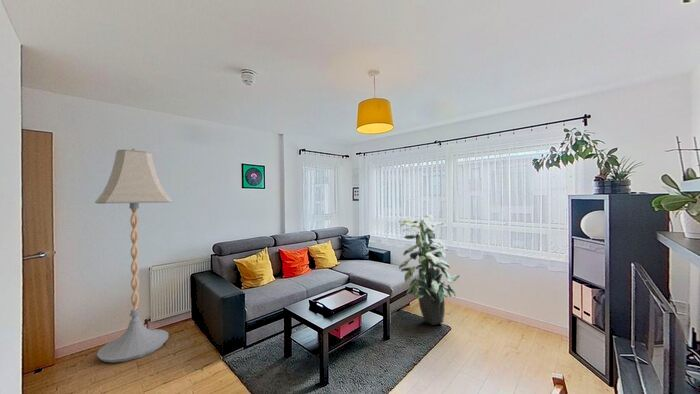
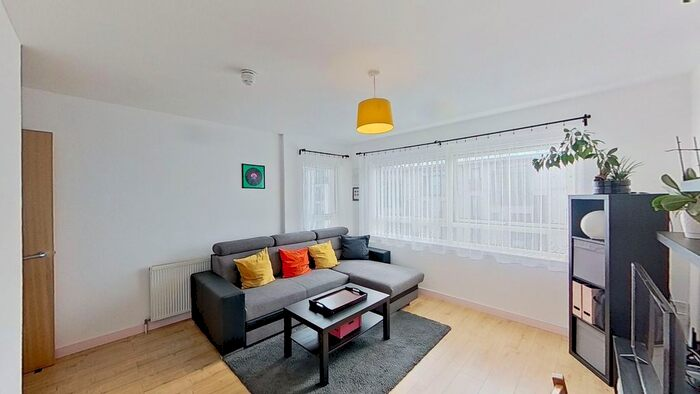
- indoor plant (426, 267)
- floor lamp (134, 247)
